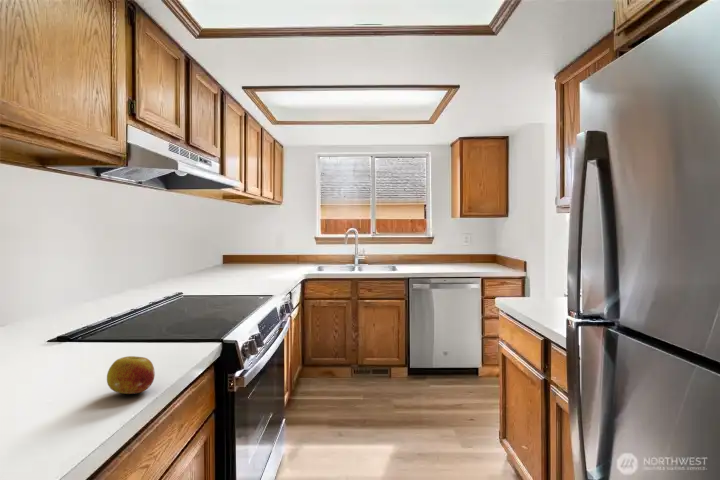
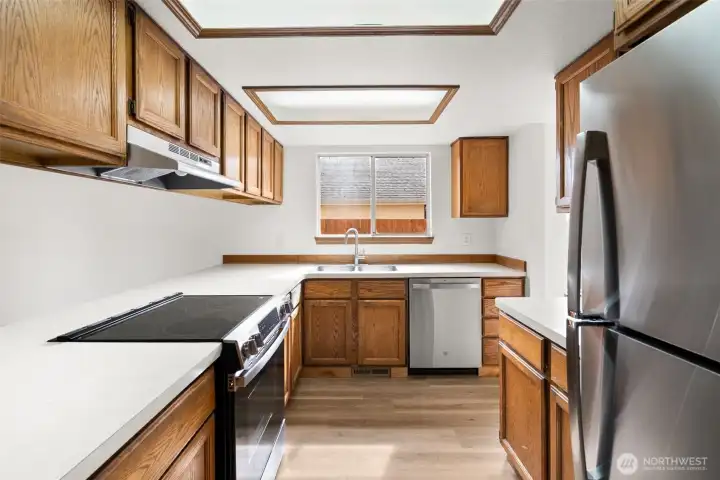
- fruit (131, 375)
